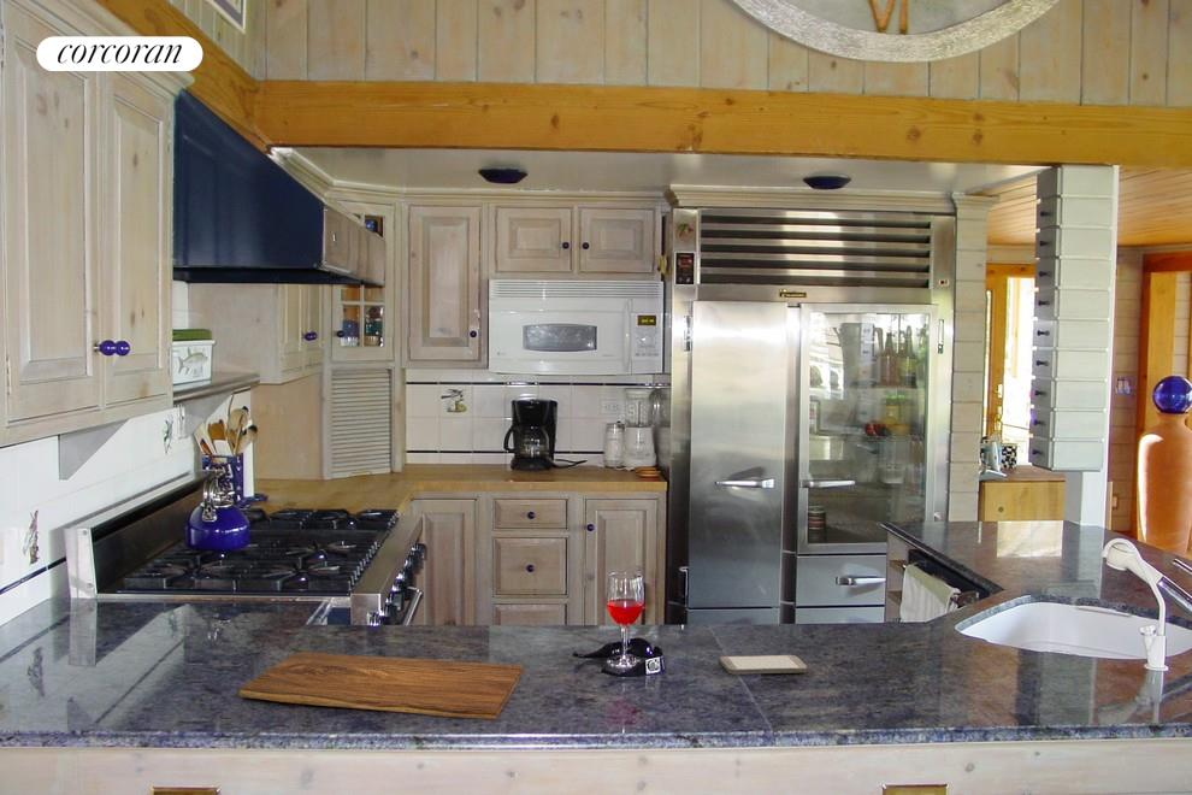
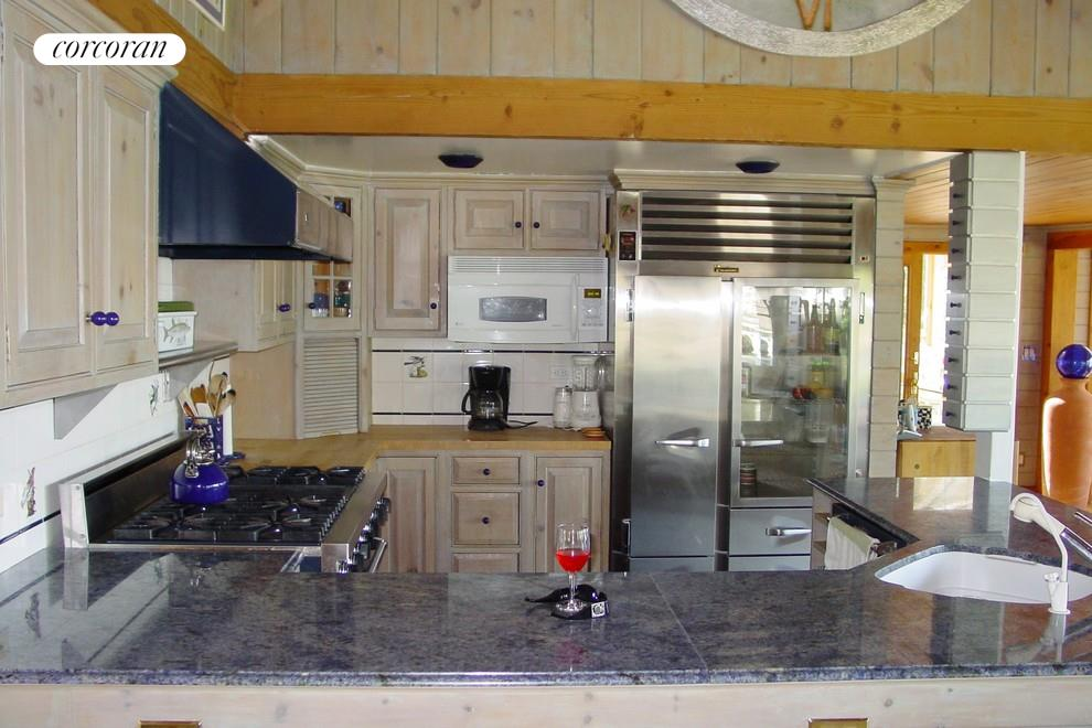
- smartphone (762, 664)
- cutting board (386, 682)
